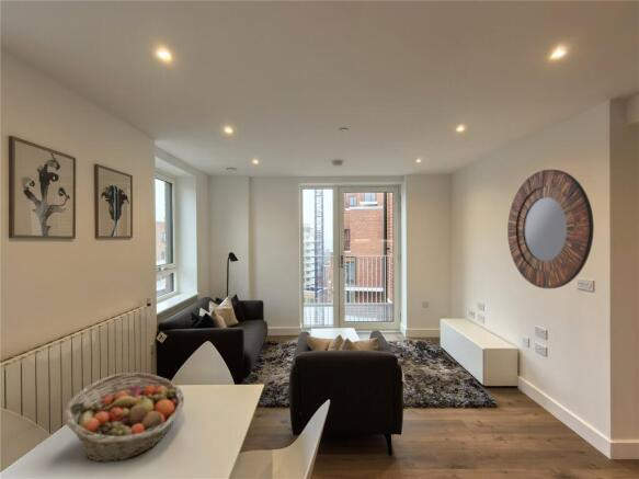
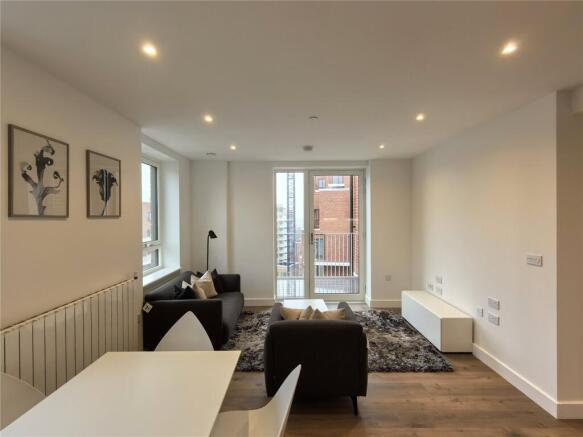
- home mirror (543, 229)
- fruit basket (129, 411)
